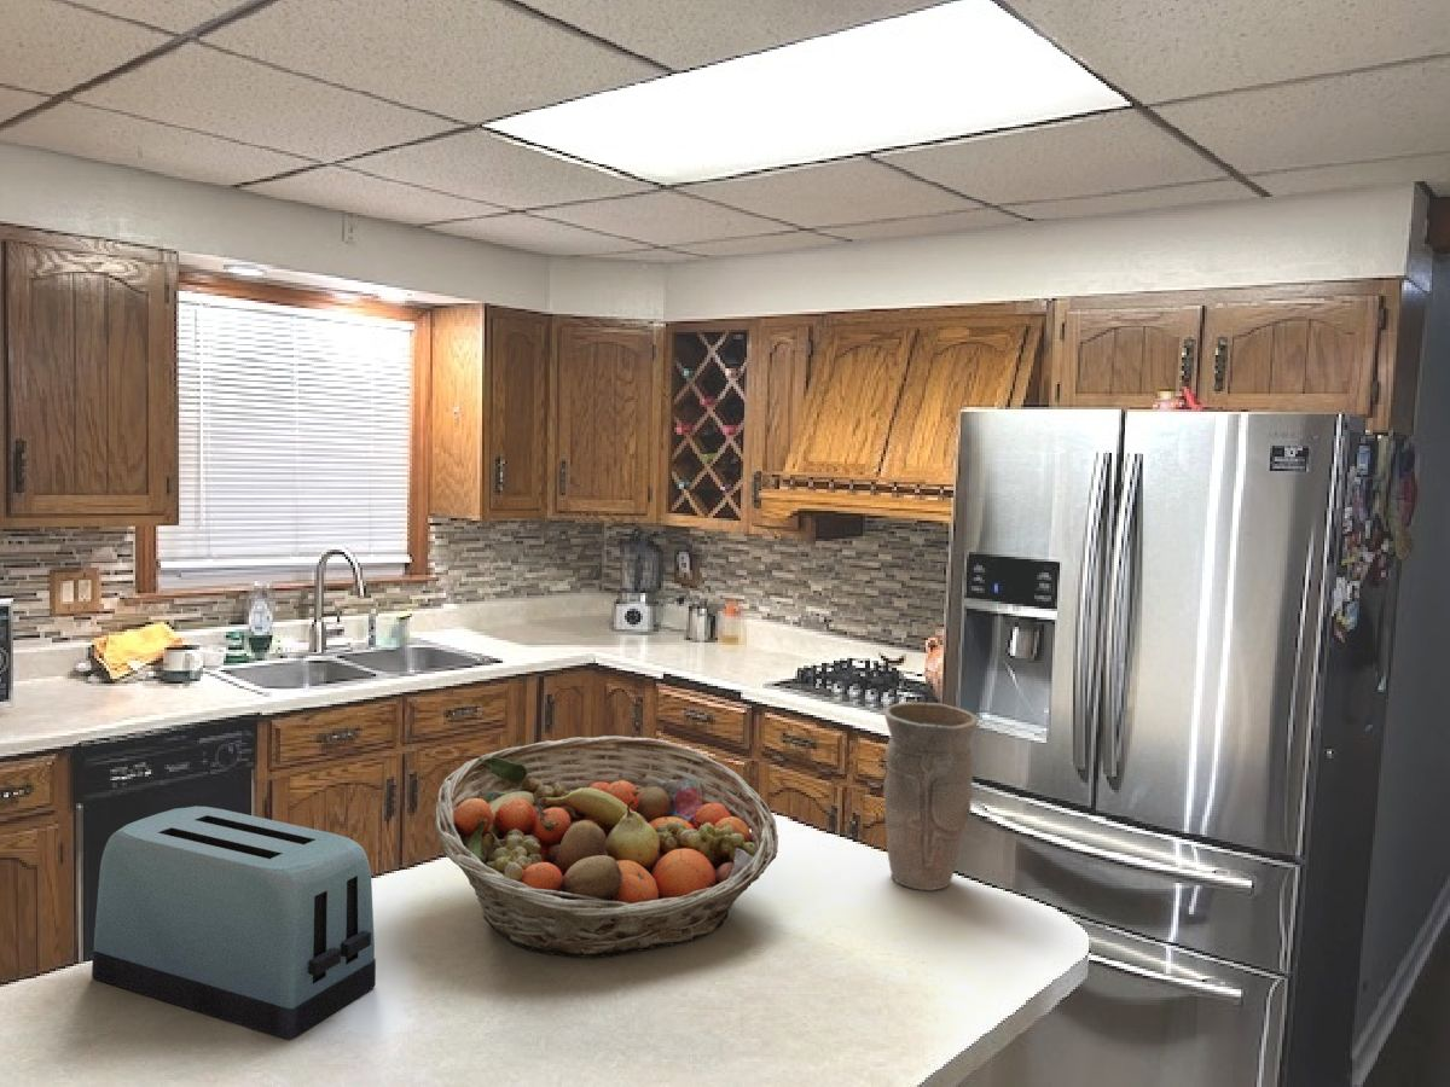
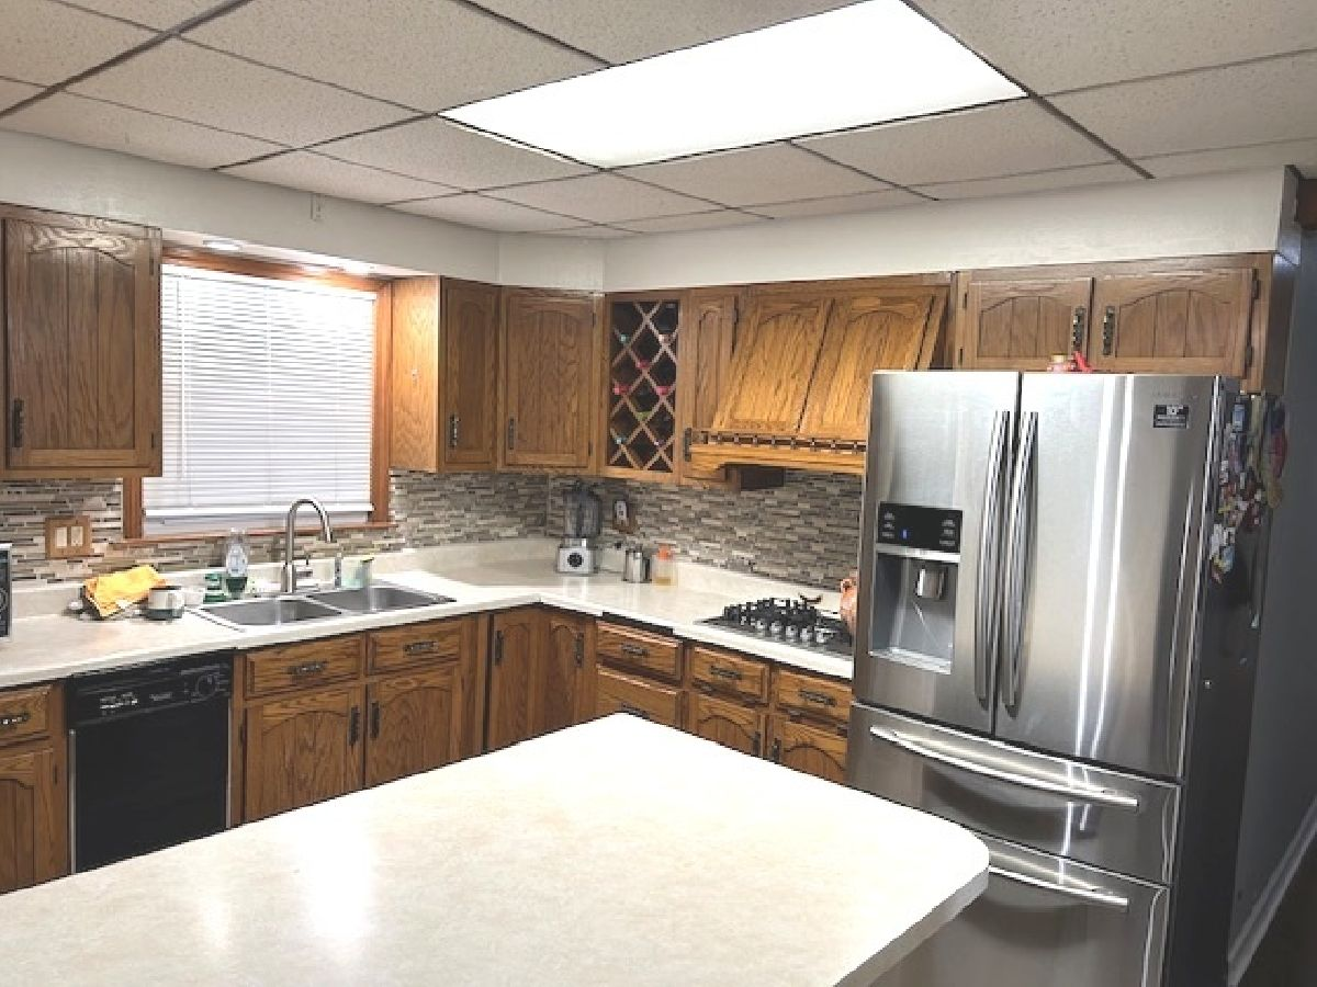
- fruit basket (608, 838)
- vase (926, 796)
- toaster (238, 908)
